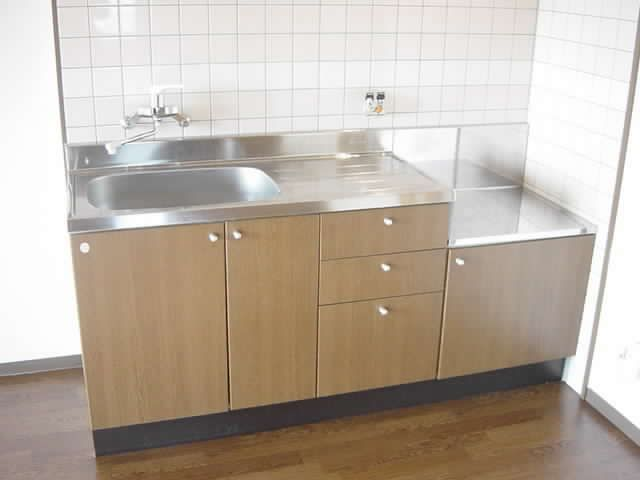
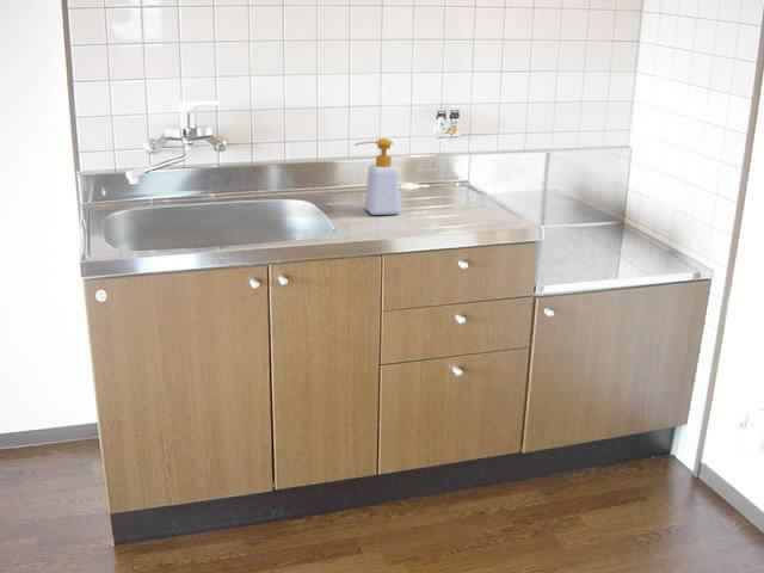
+ soap bottle (376, 175)
